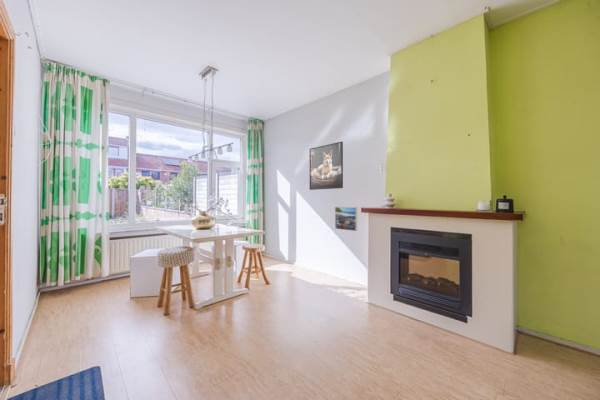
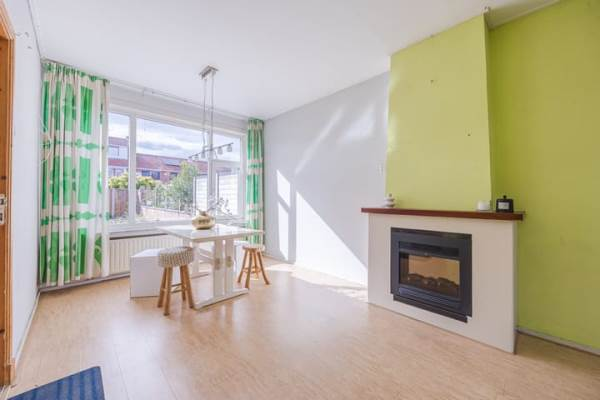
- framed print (345, 218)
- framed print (325, 167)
